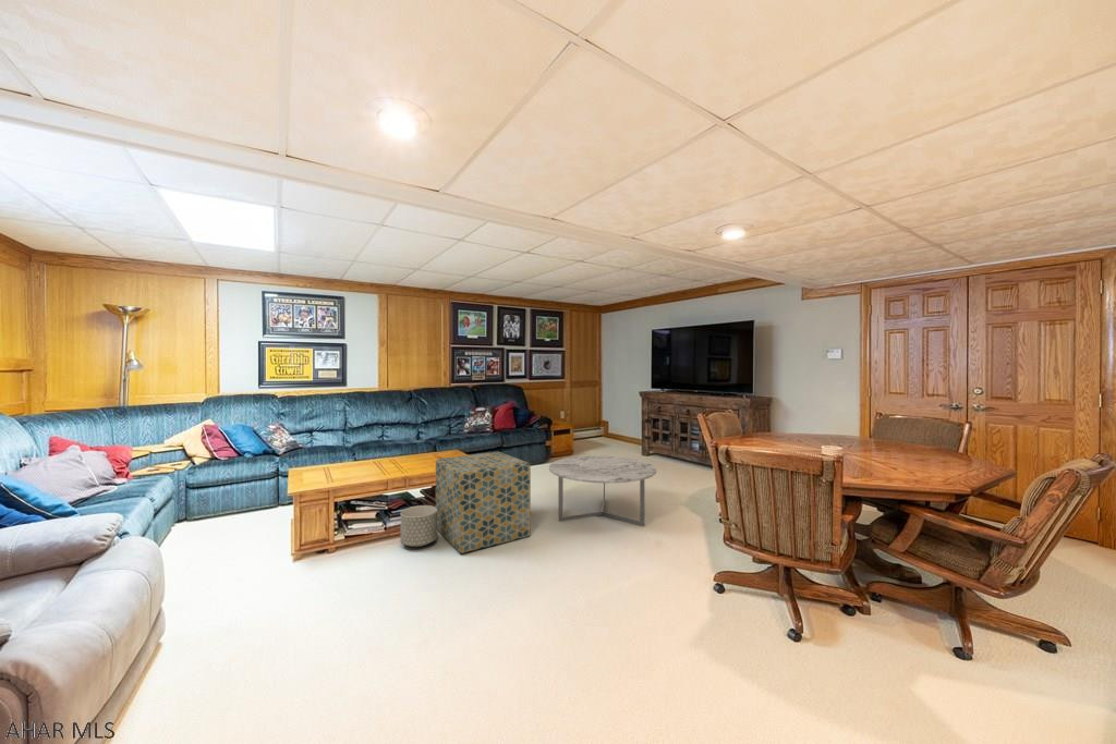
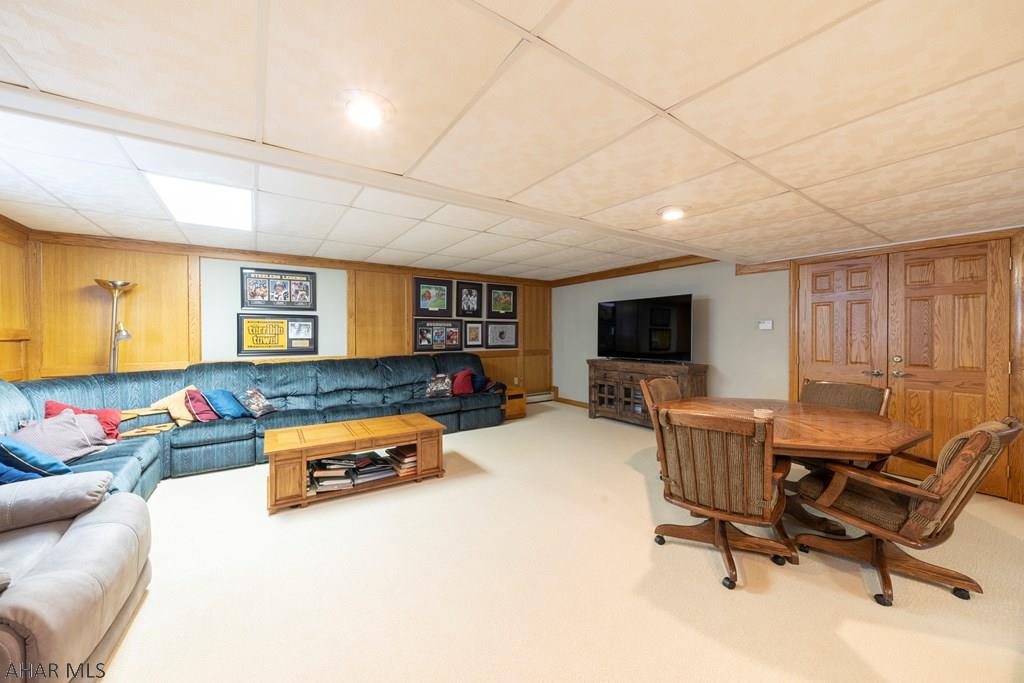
- storage ottoman (482, 496)
- coffee table (604, 490)
- planter (418, 527)
